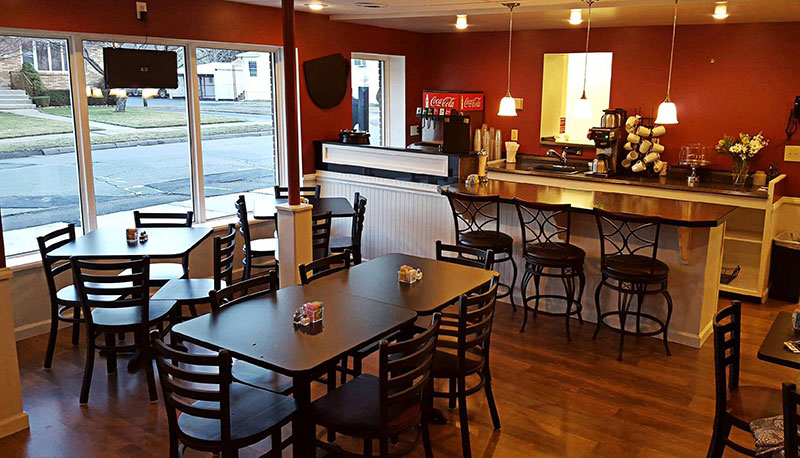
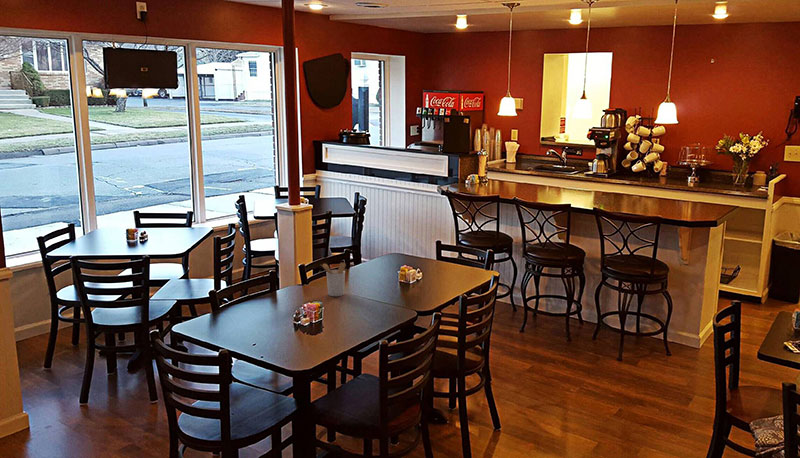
+ utensil holder (332, 278)
